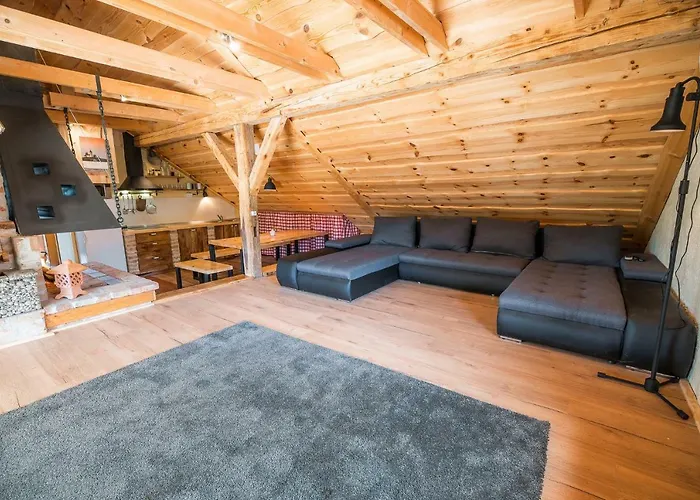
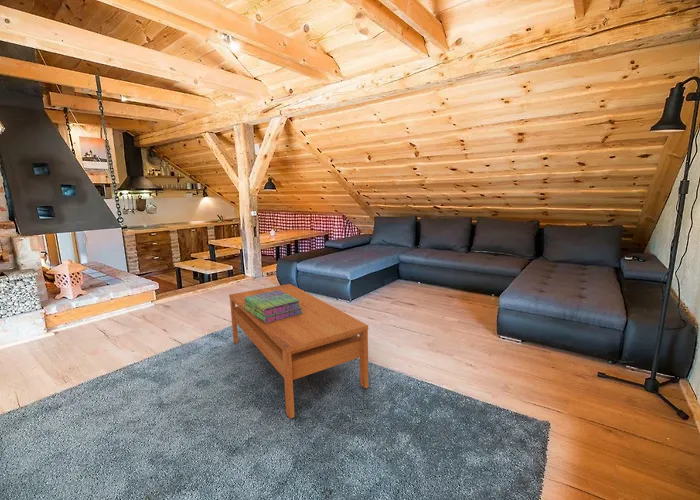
+ stack of books (272, 304)
+ coffee table (290, 334)
